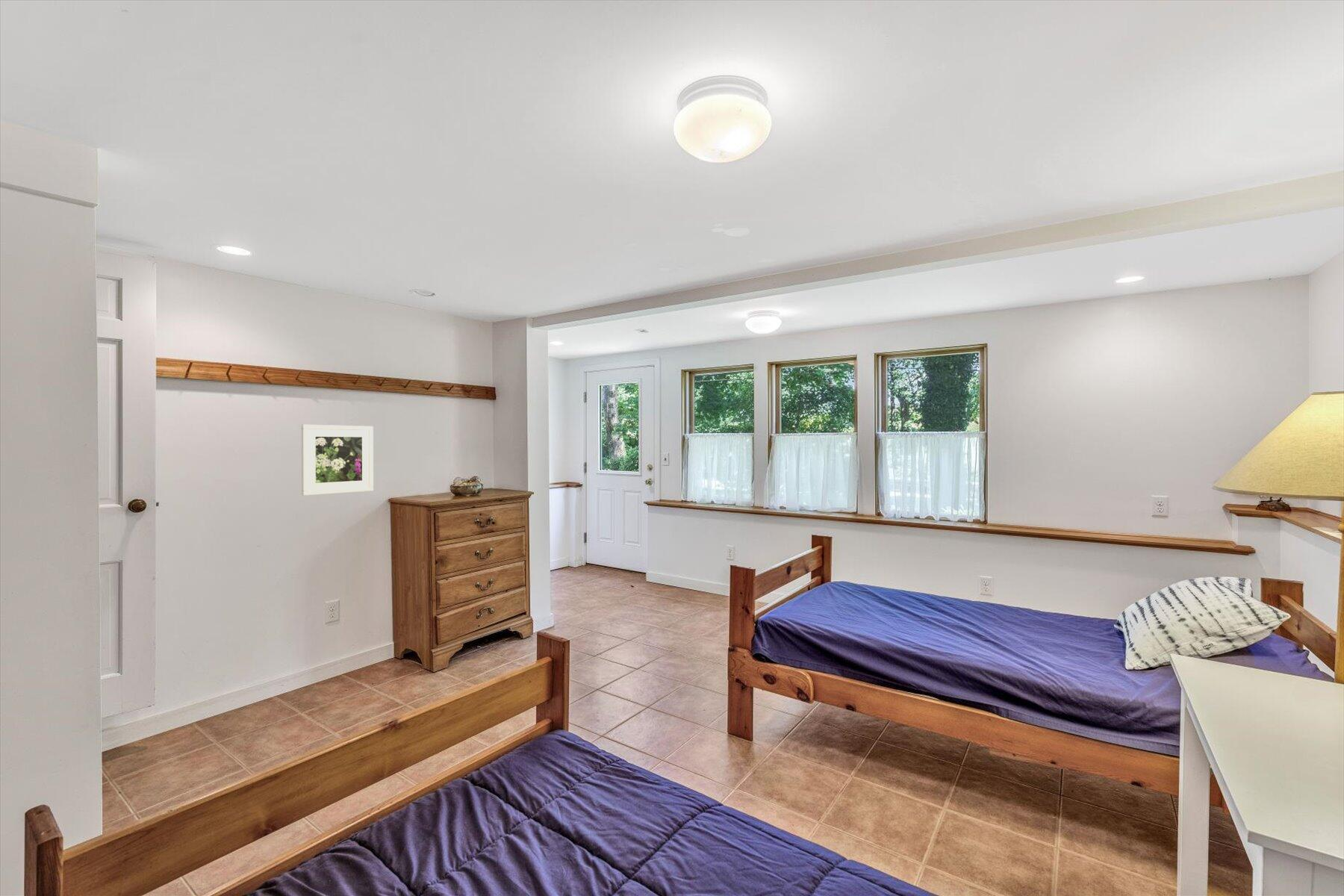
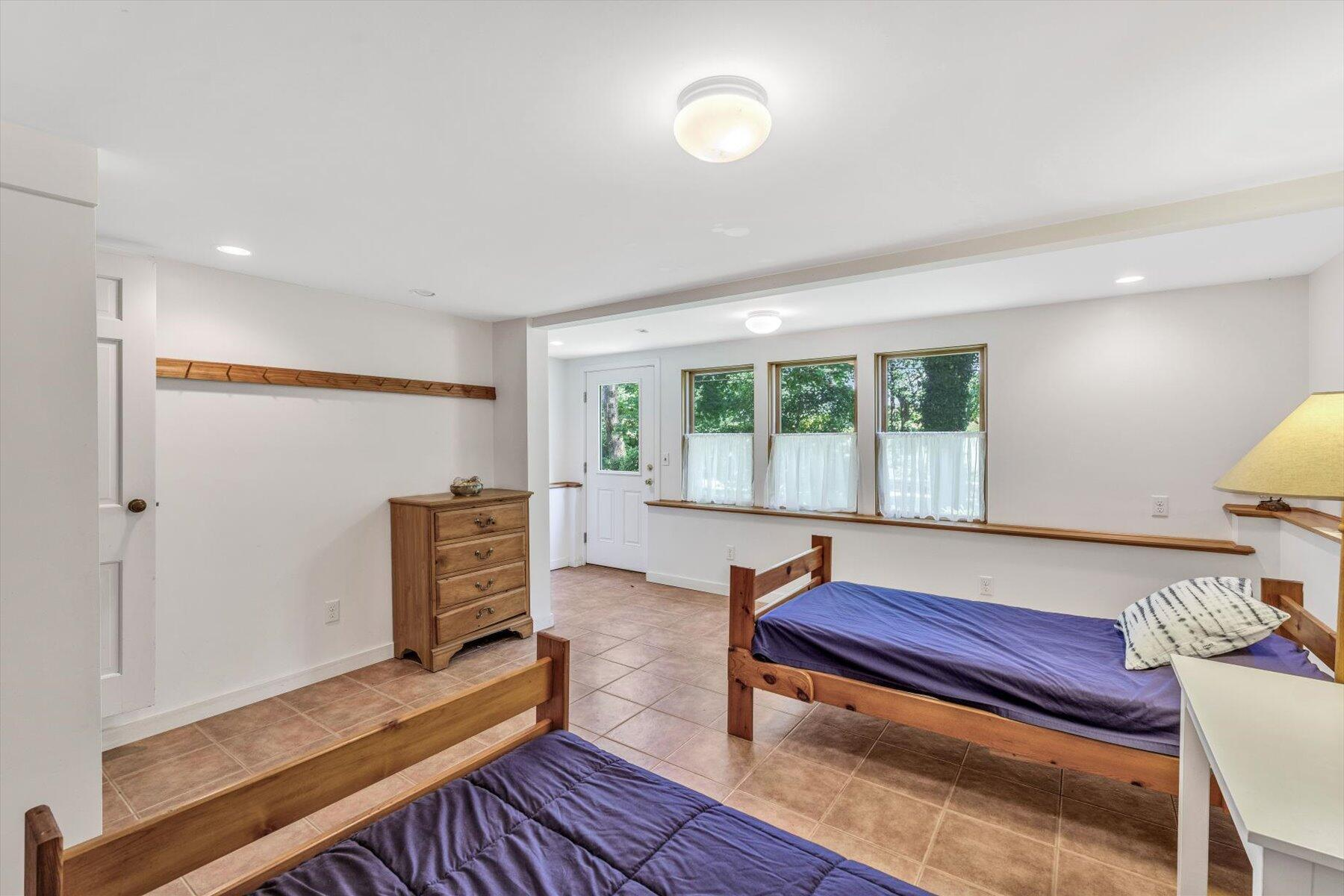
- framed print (339, 459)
